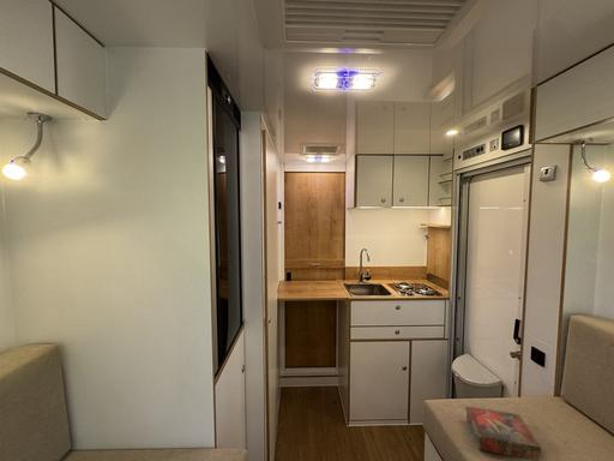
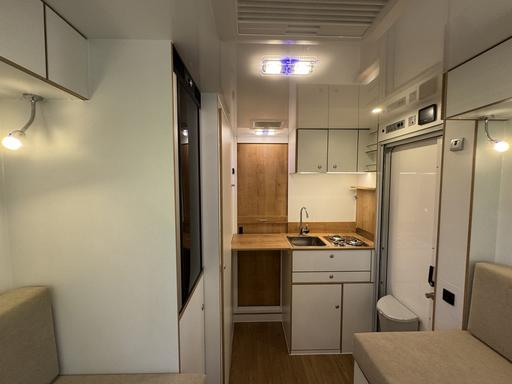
- book (499, 431)
